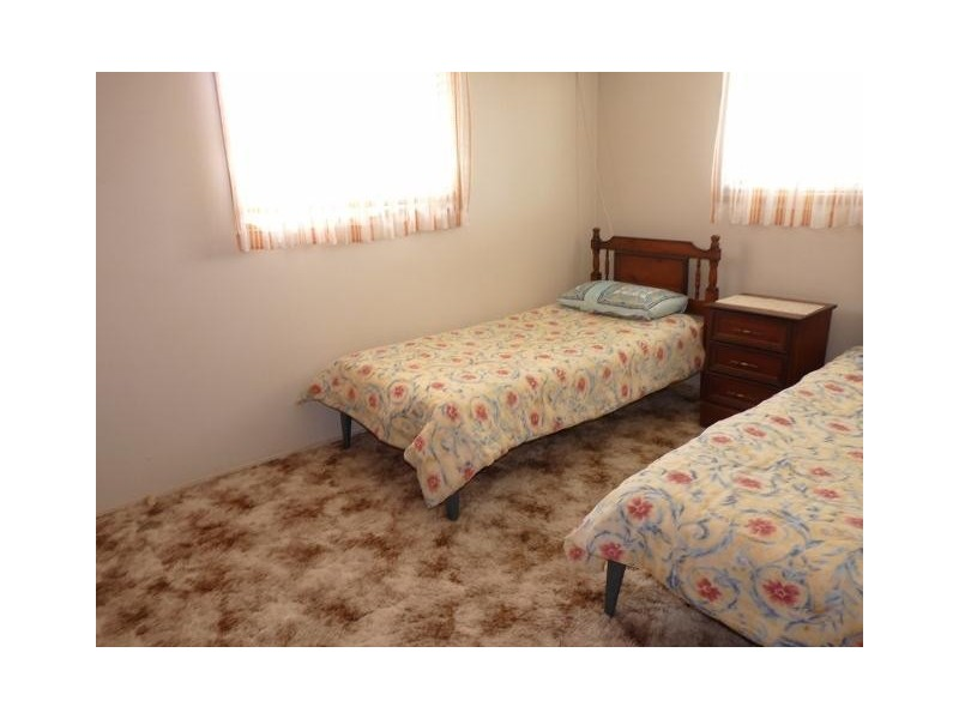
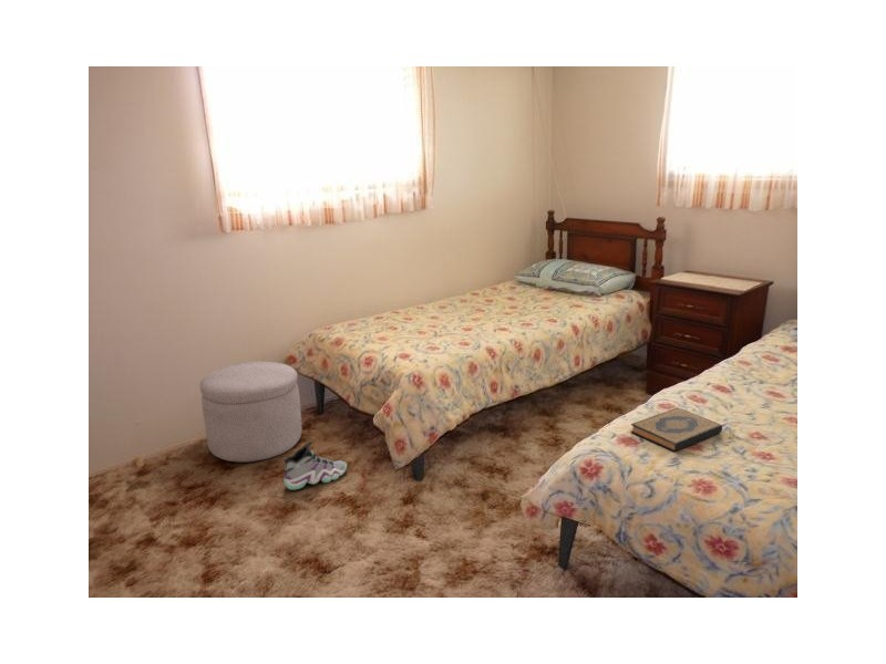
+ hardback book (676, 428)
+ sneaker (315, 459)
+ ottoman (253, 407)
